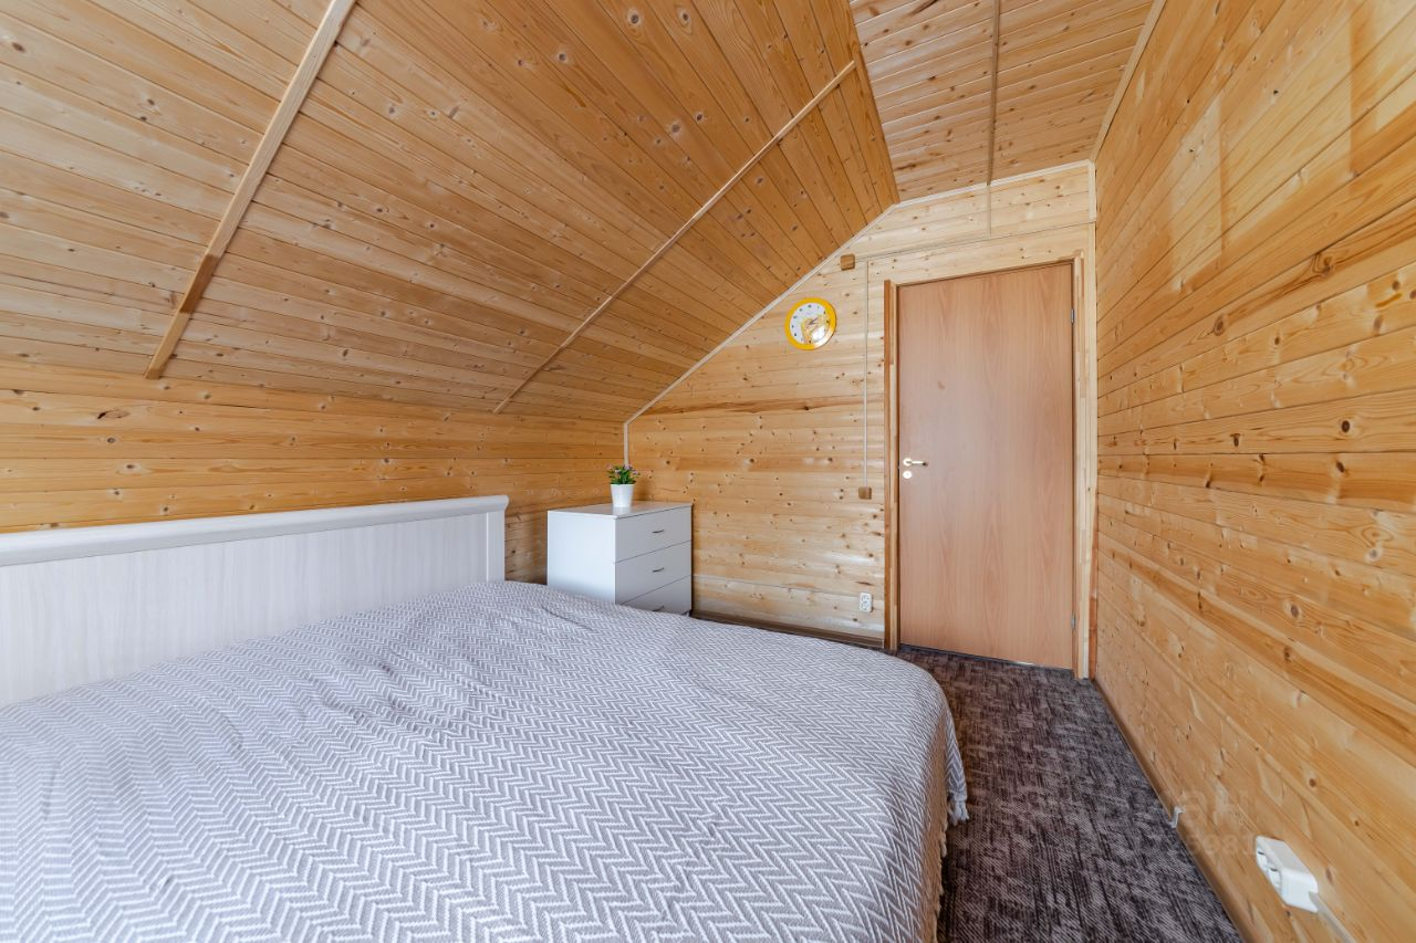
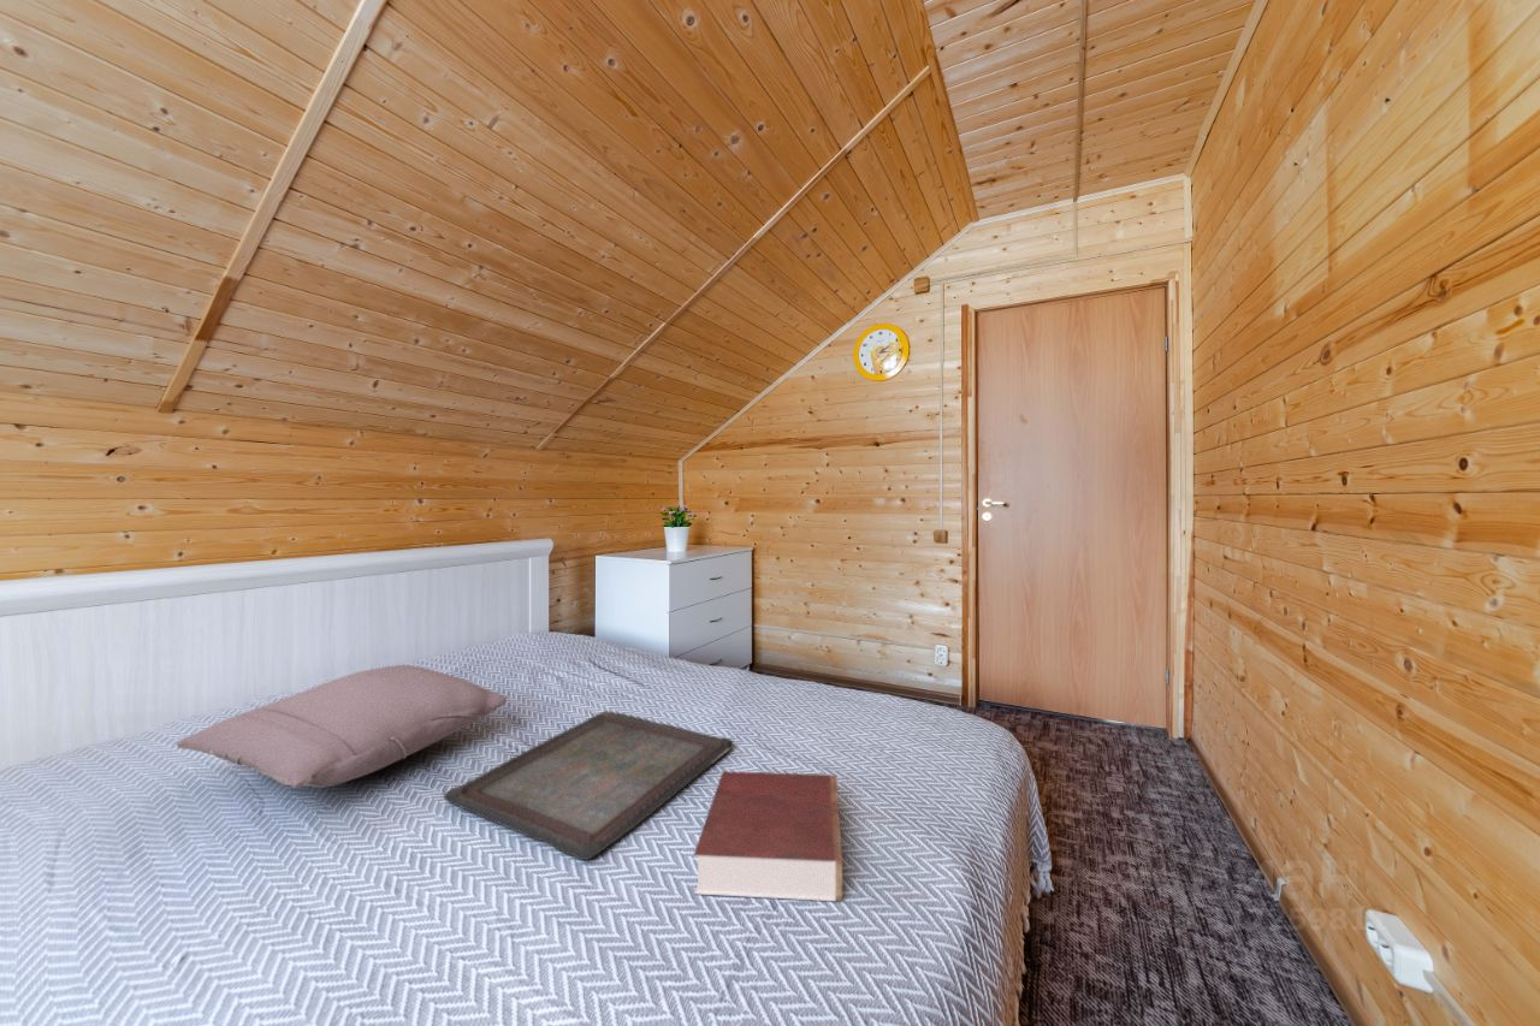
+ pillow (356, 720)
+ book (774, 826)
+ serving tray (599, 766)
